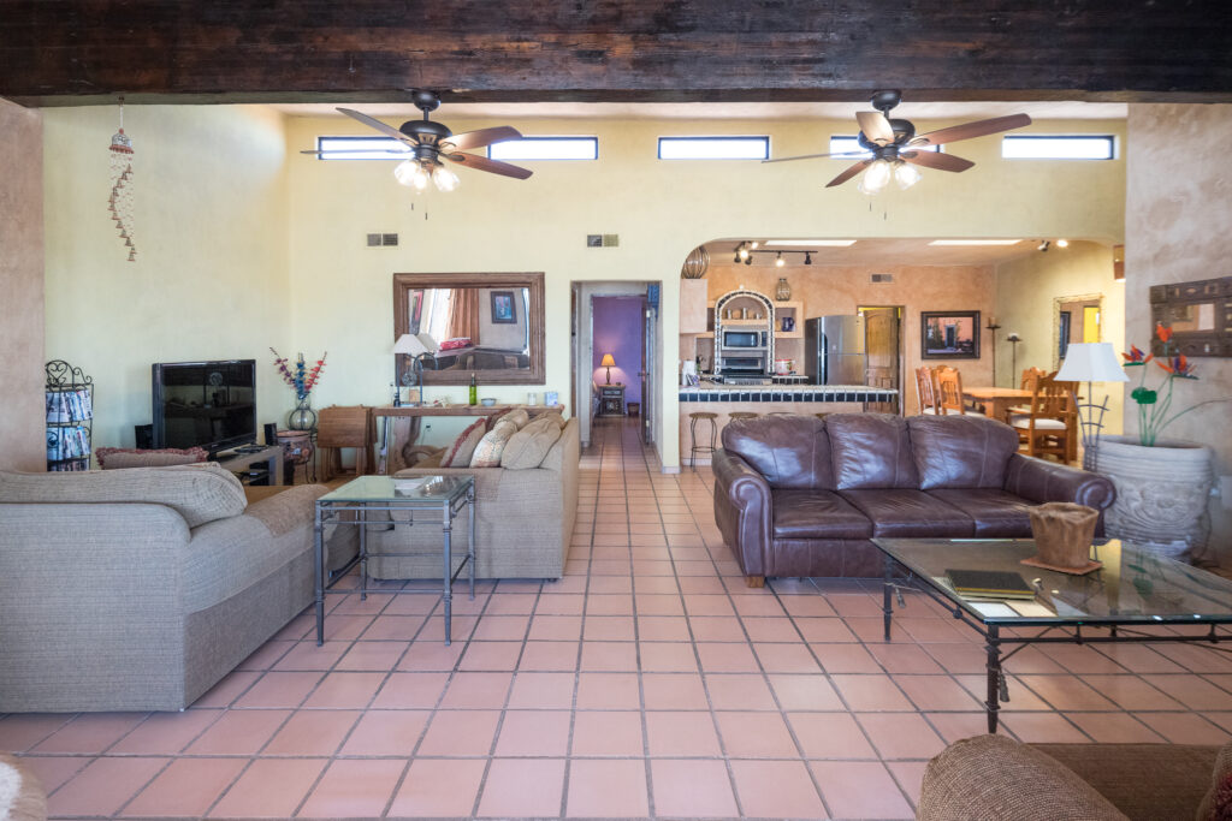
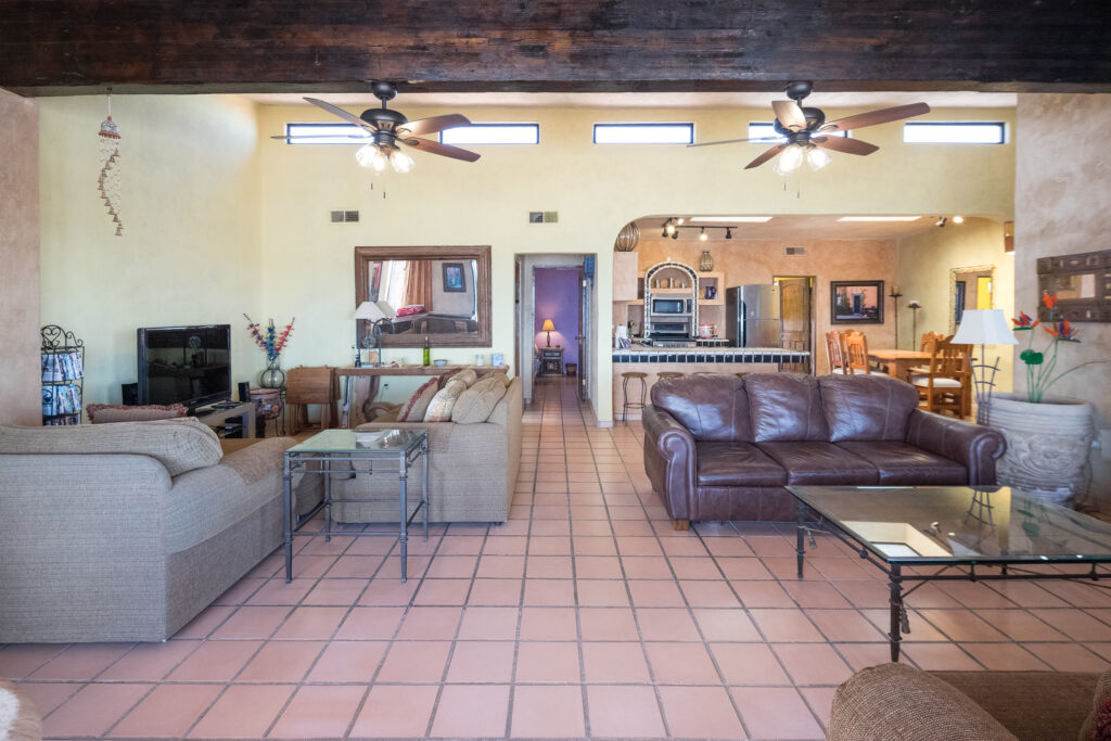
- plant pot (1060, 535)
- notepad (988, 583)
